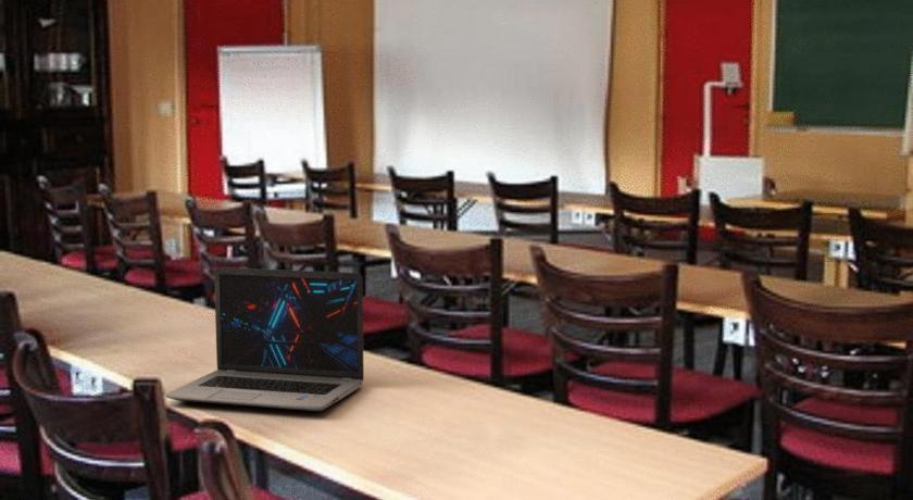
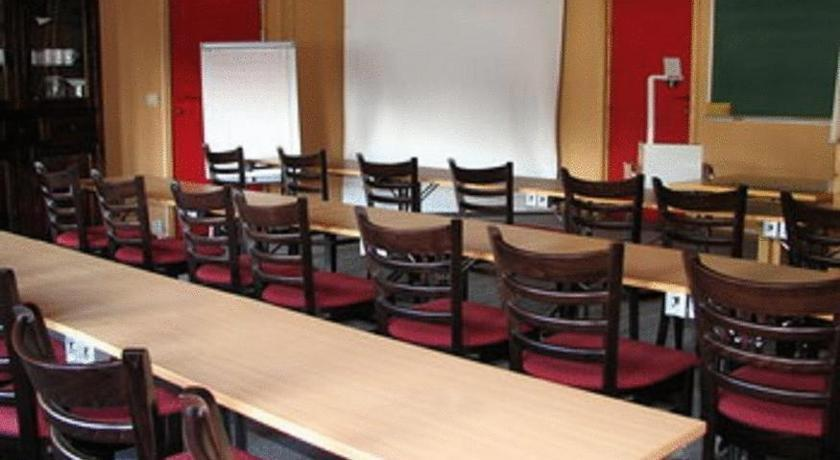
- laptop (265, 337)
